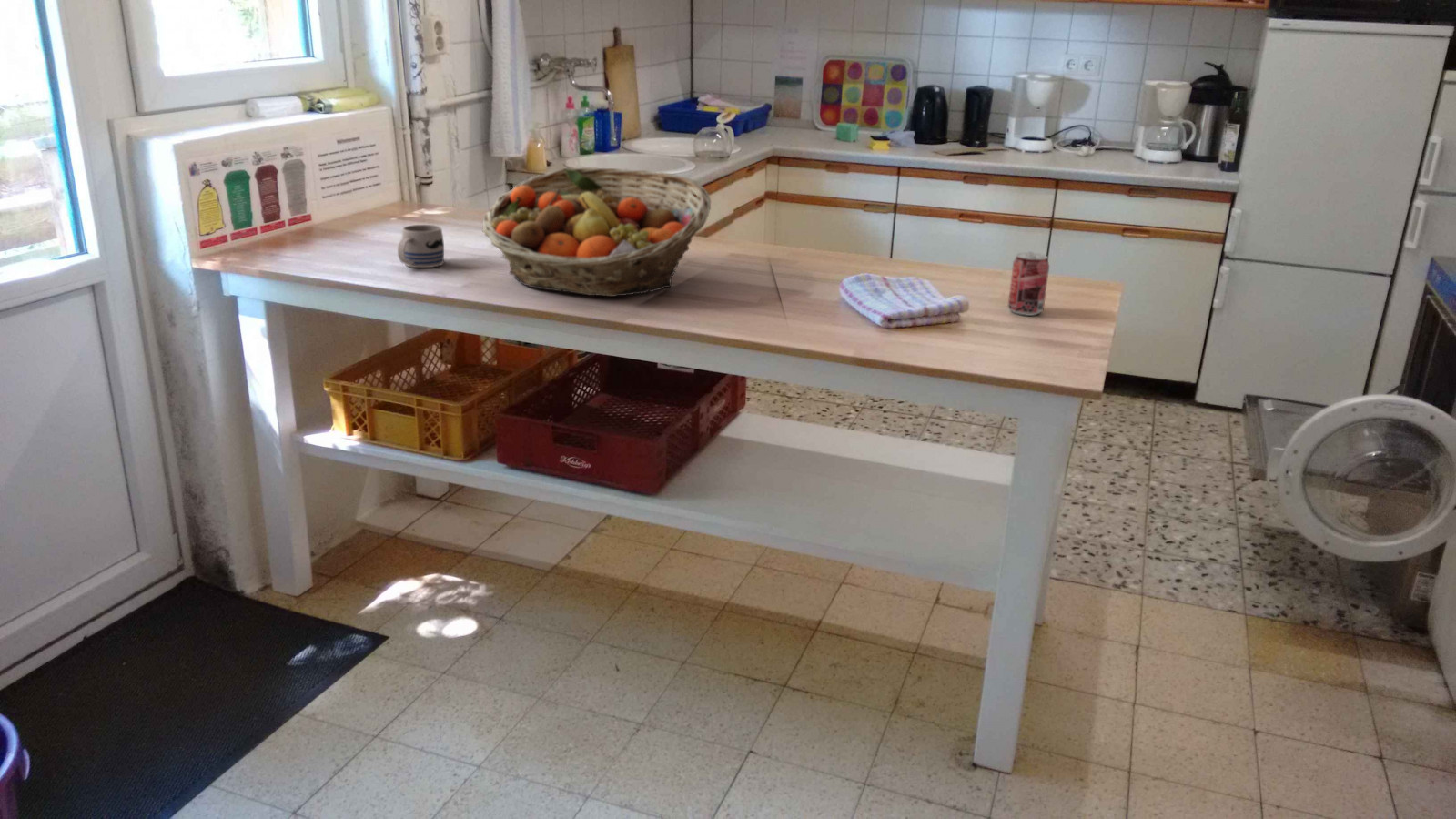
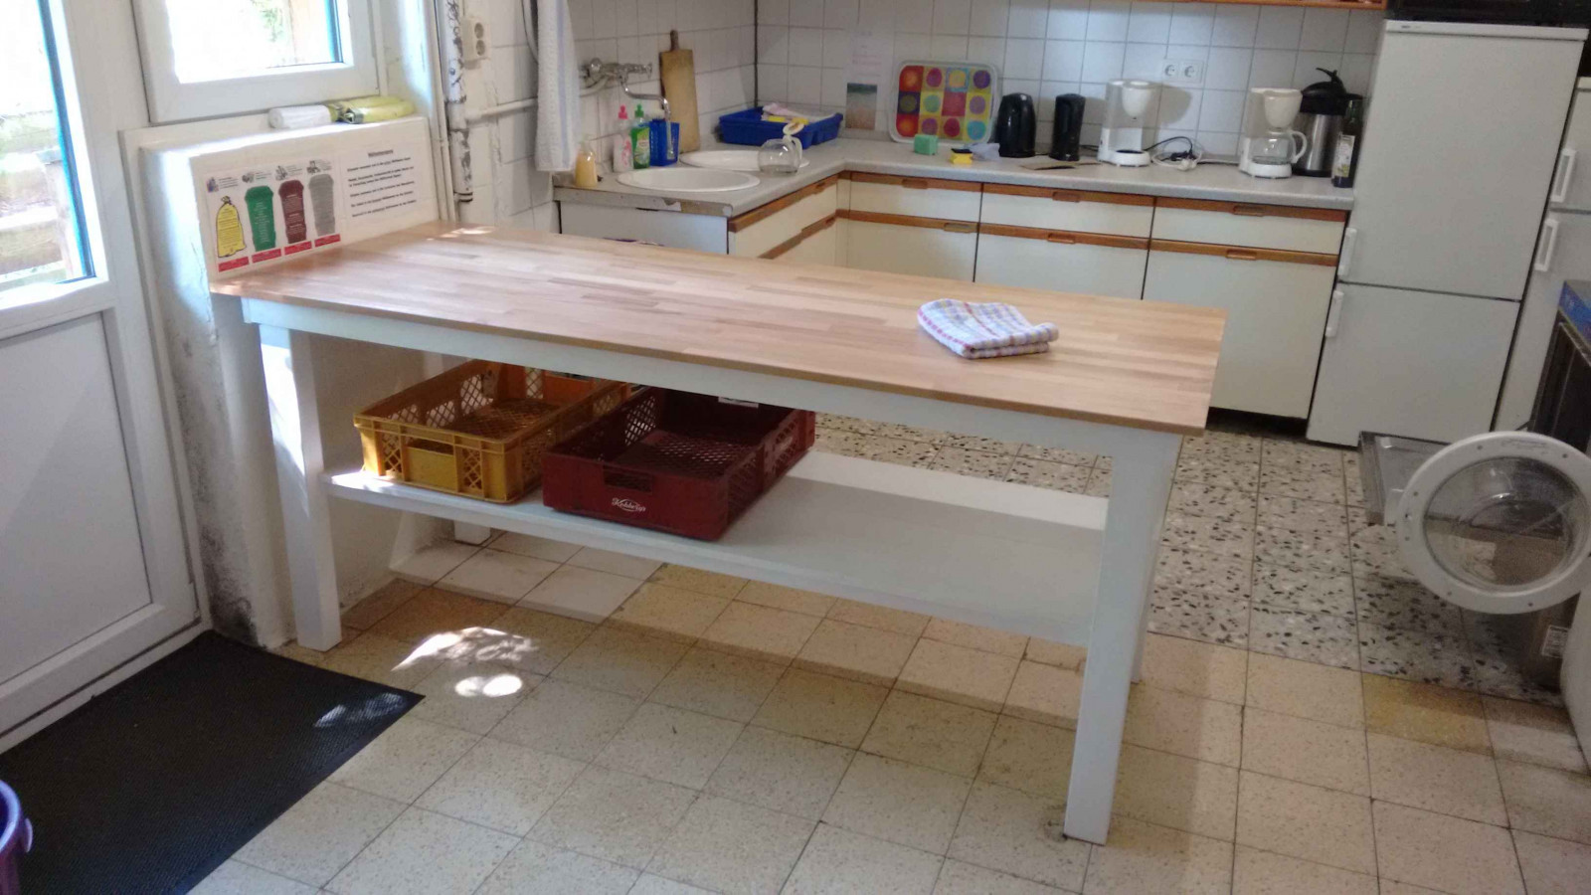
- fruit basket (596, 228)
- mug (419, 247)
- beverage can (1028, 283)
